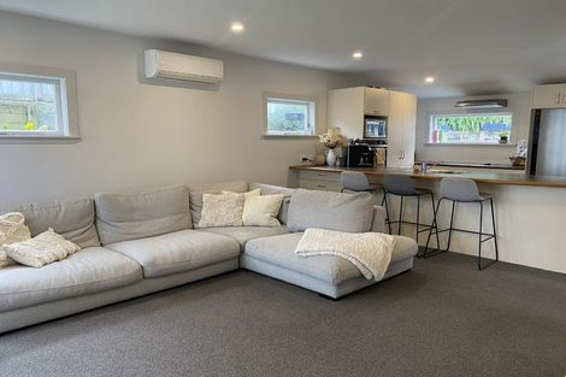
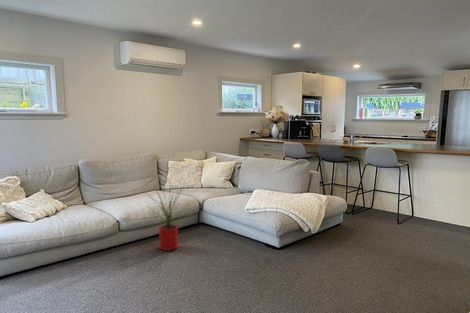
+ house plant (167, 214)
